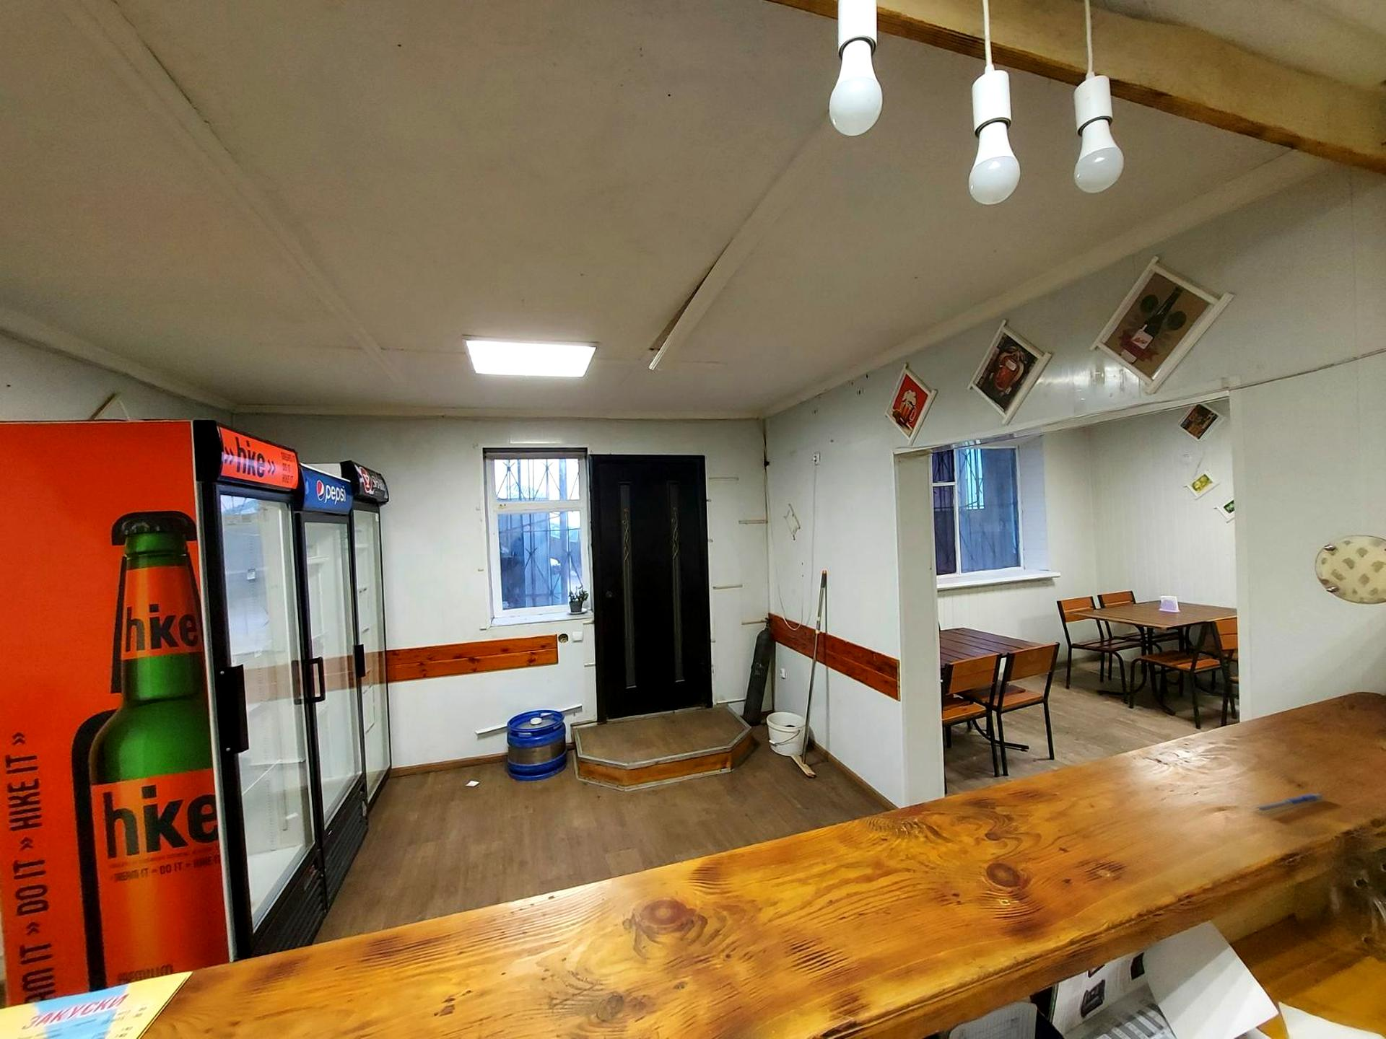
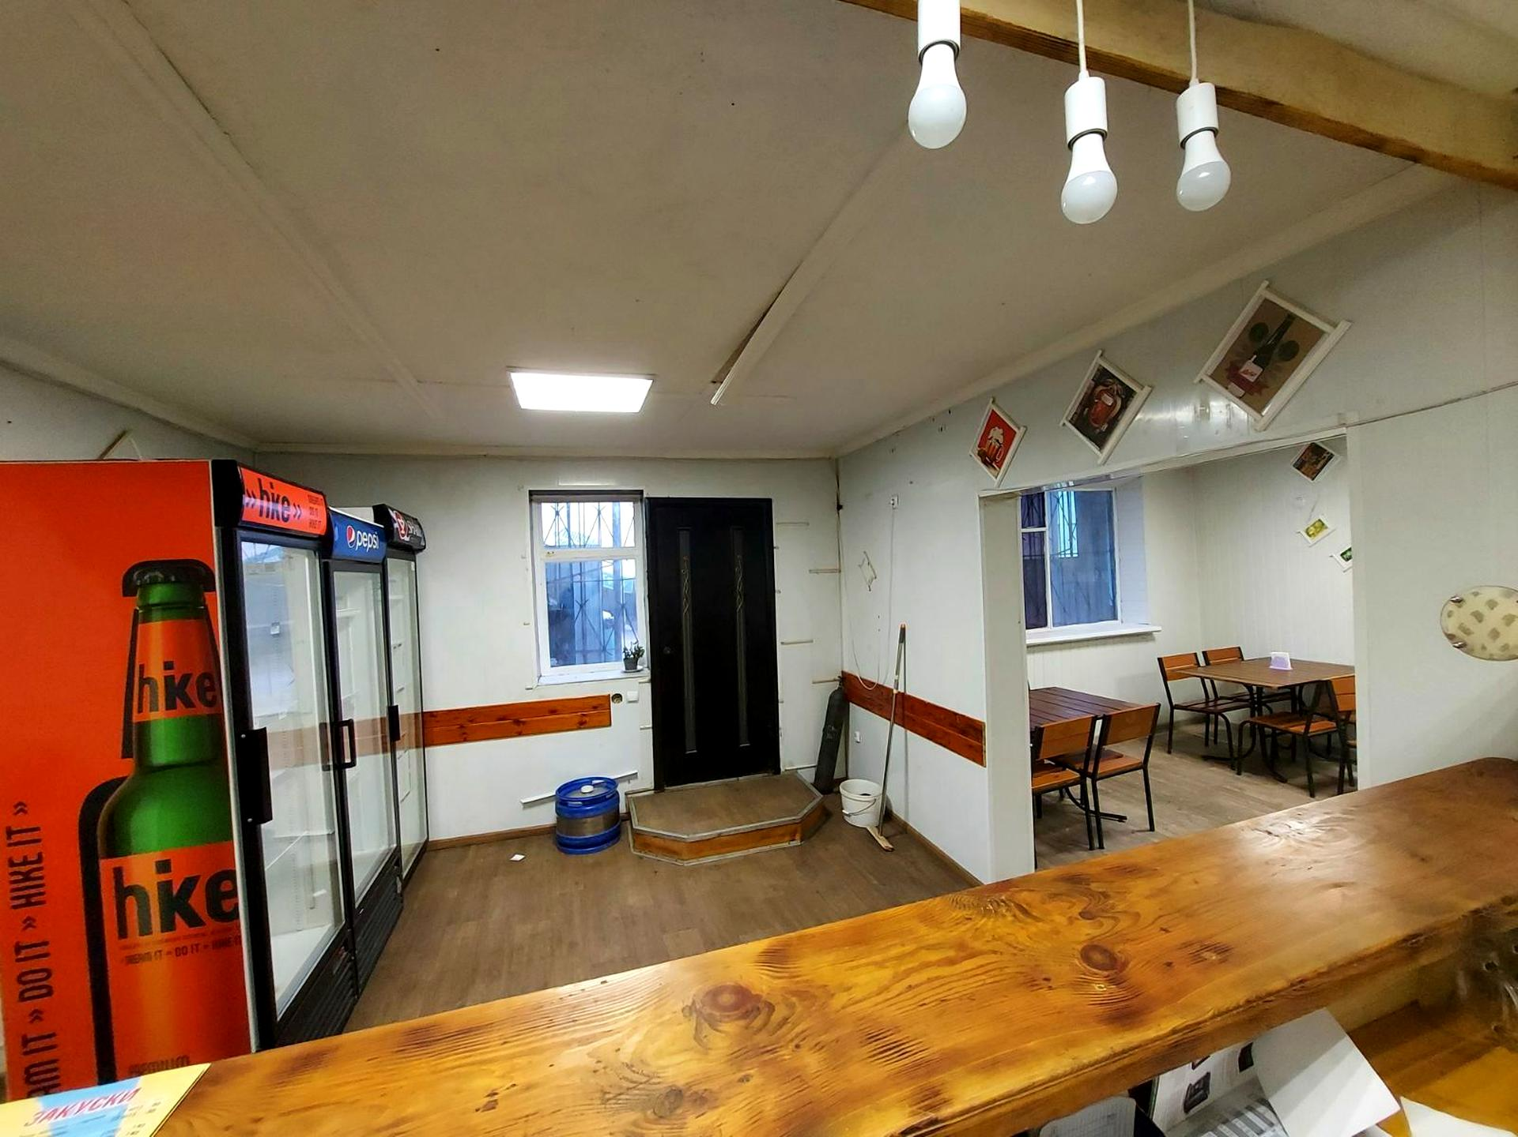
- pen (1289, 801)
